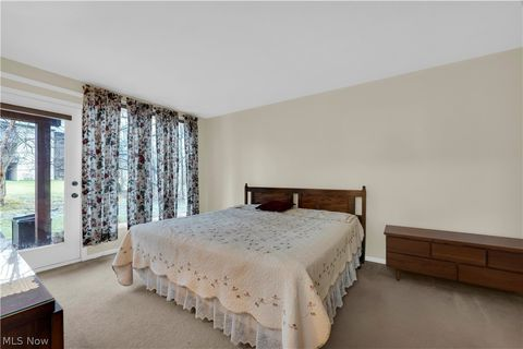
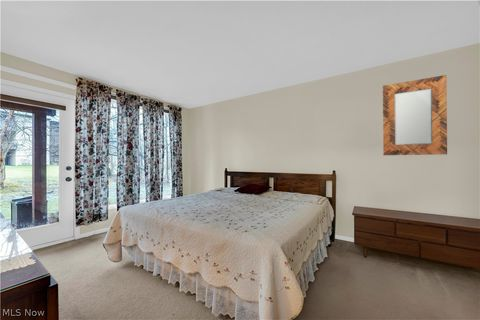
+ home mirror (412, 117)
